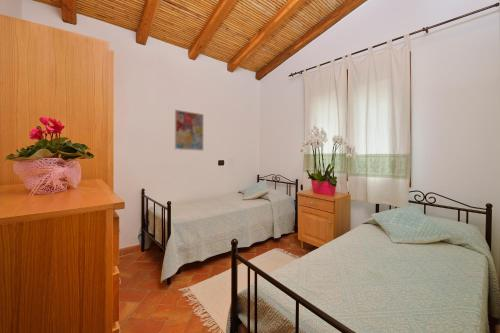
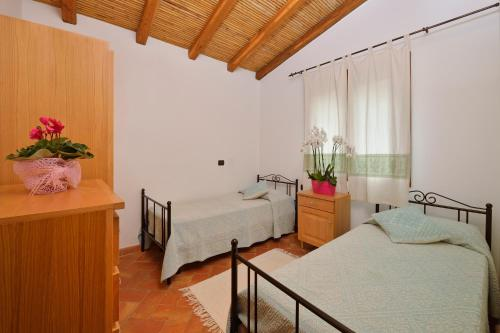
- wall art (189, 131)
